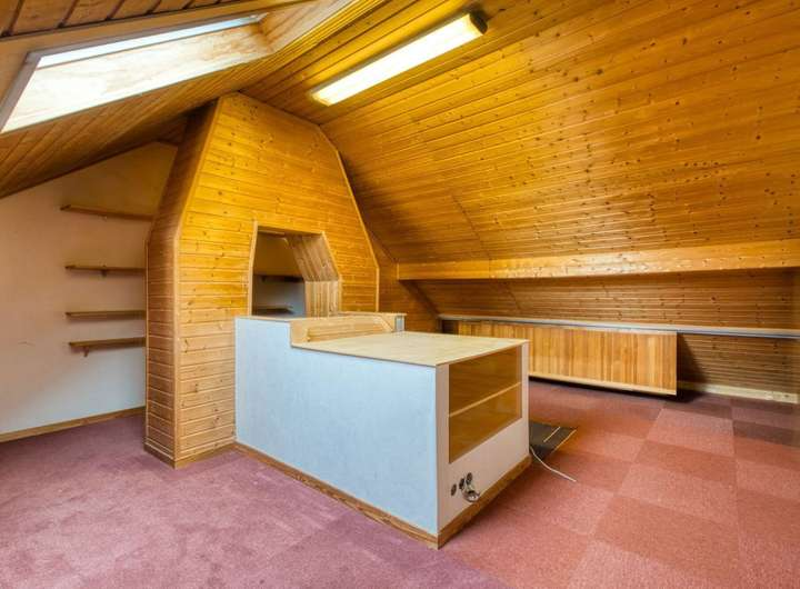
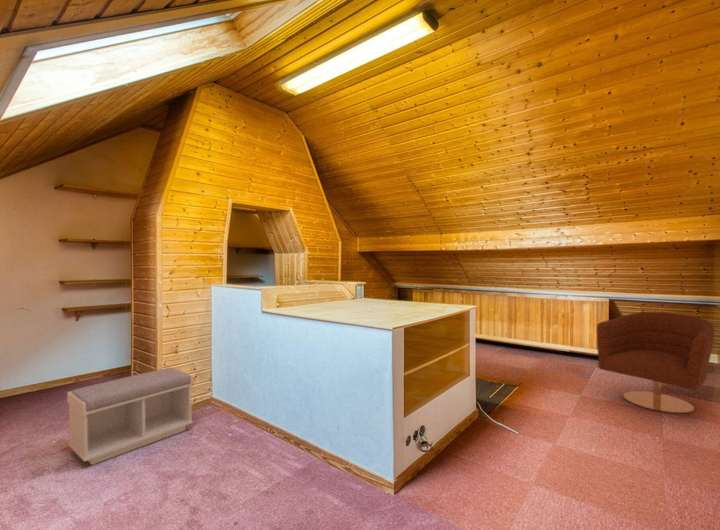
+ armchair (658, 359)
+ bench (134, 410)
